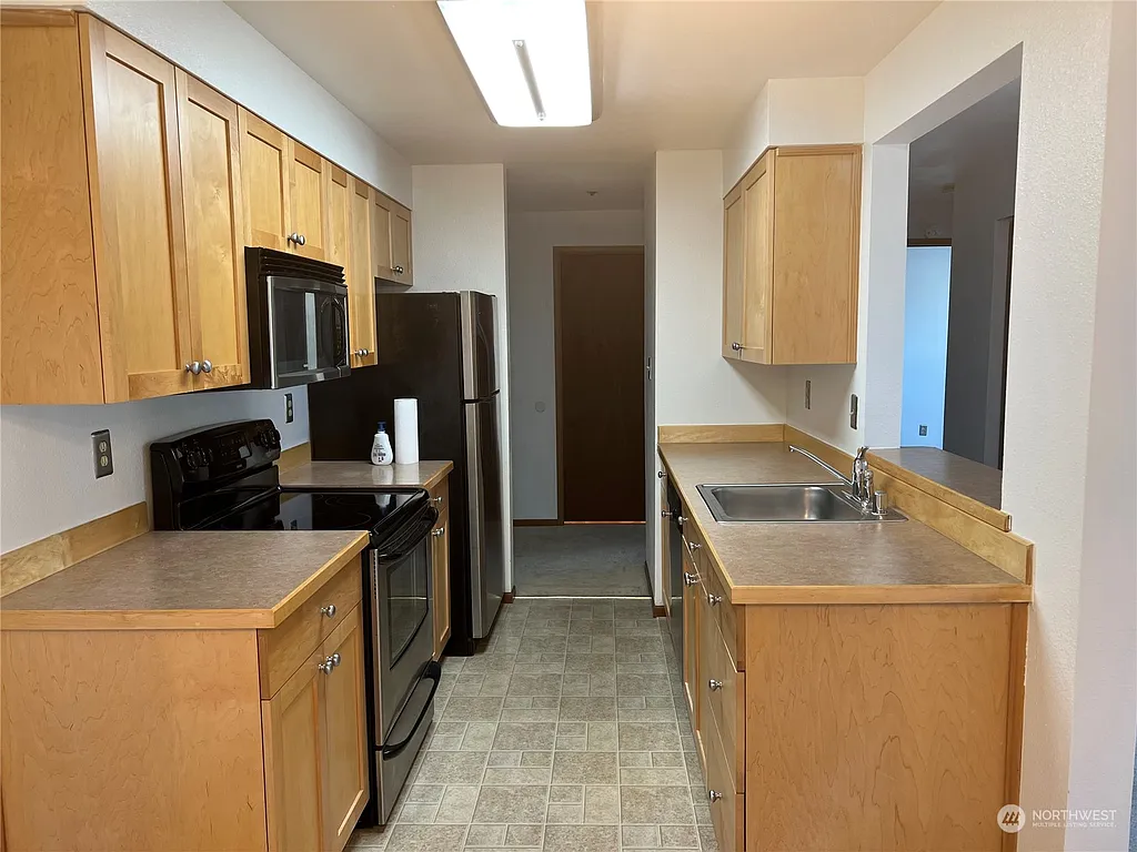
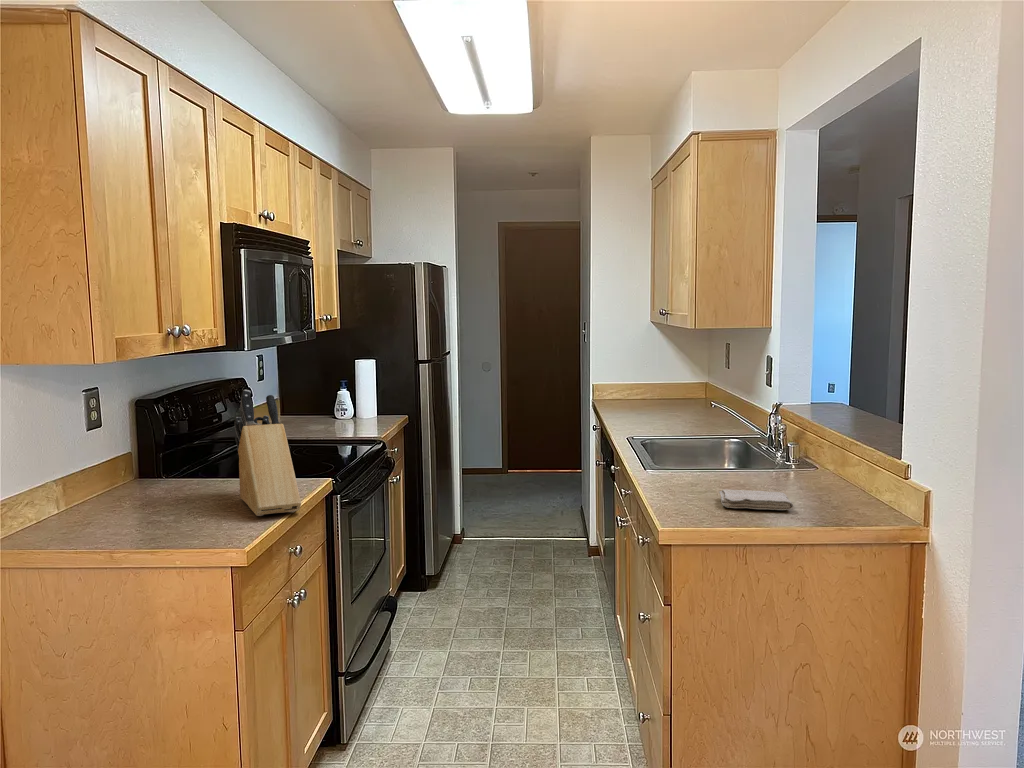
+ knife block (264, 447)
+ washcloth (754, 498)
